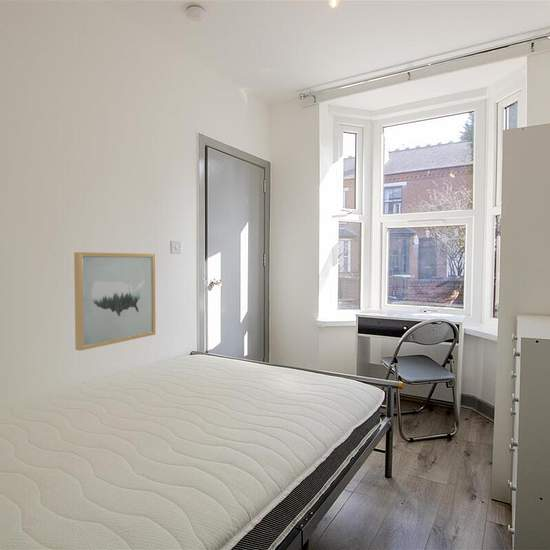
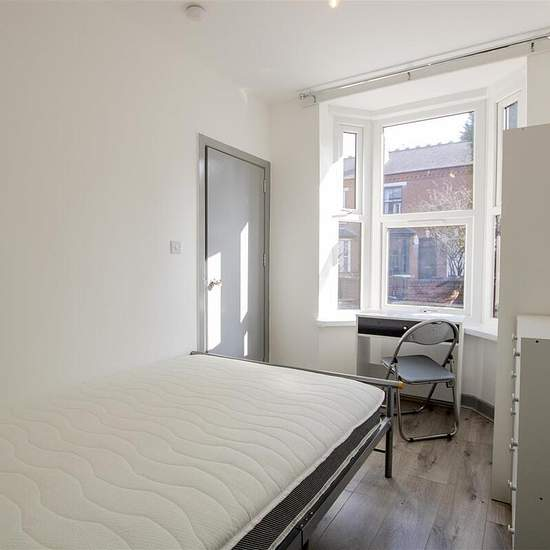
- wall art (118, 297)
